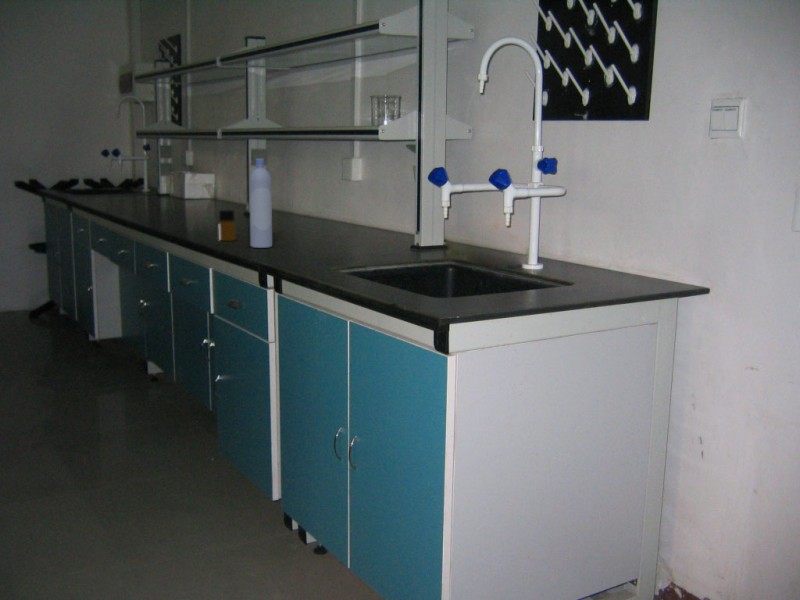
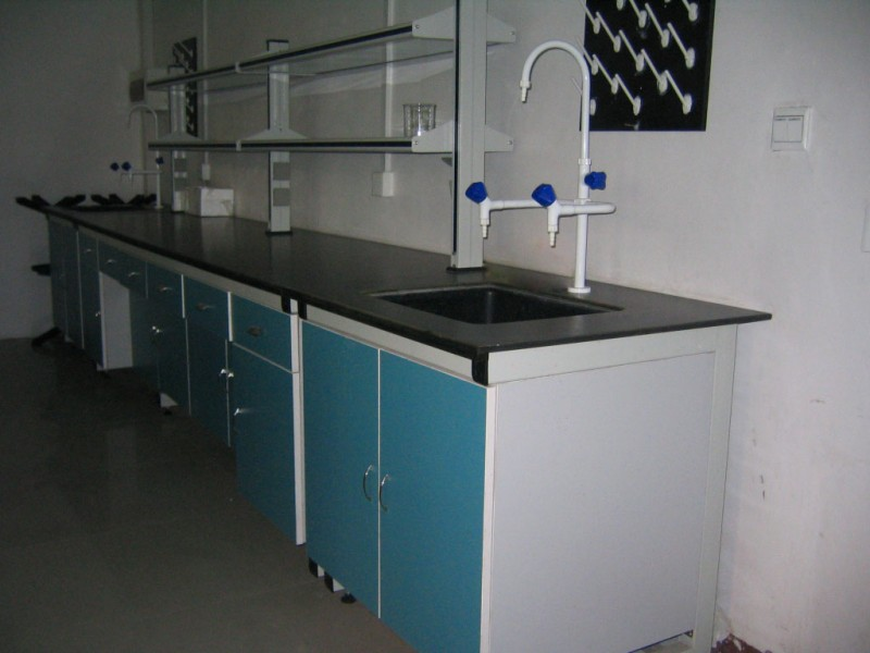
- bottle (260, 203)
- bottle (227, 225)
